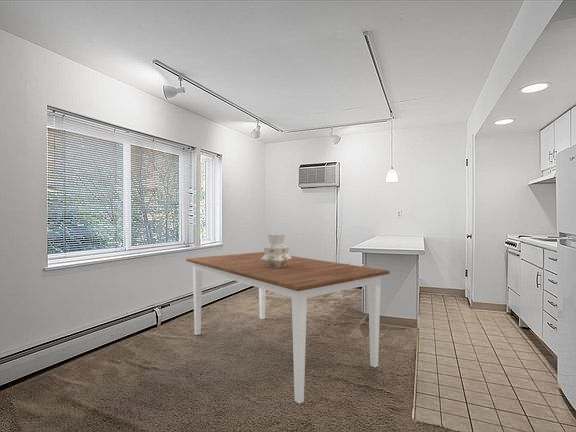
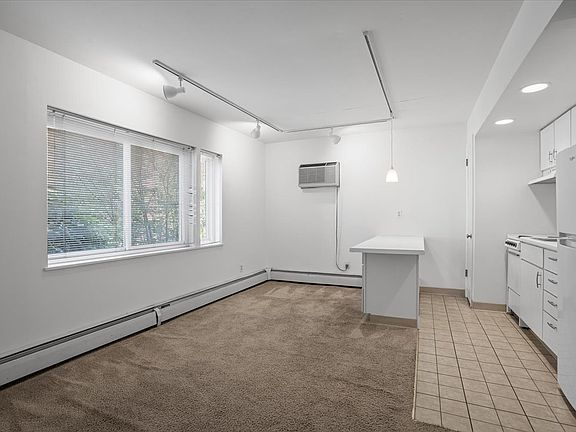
- vase (276, 250)
- dining table (264, 306)
